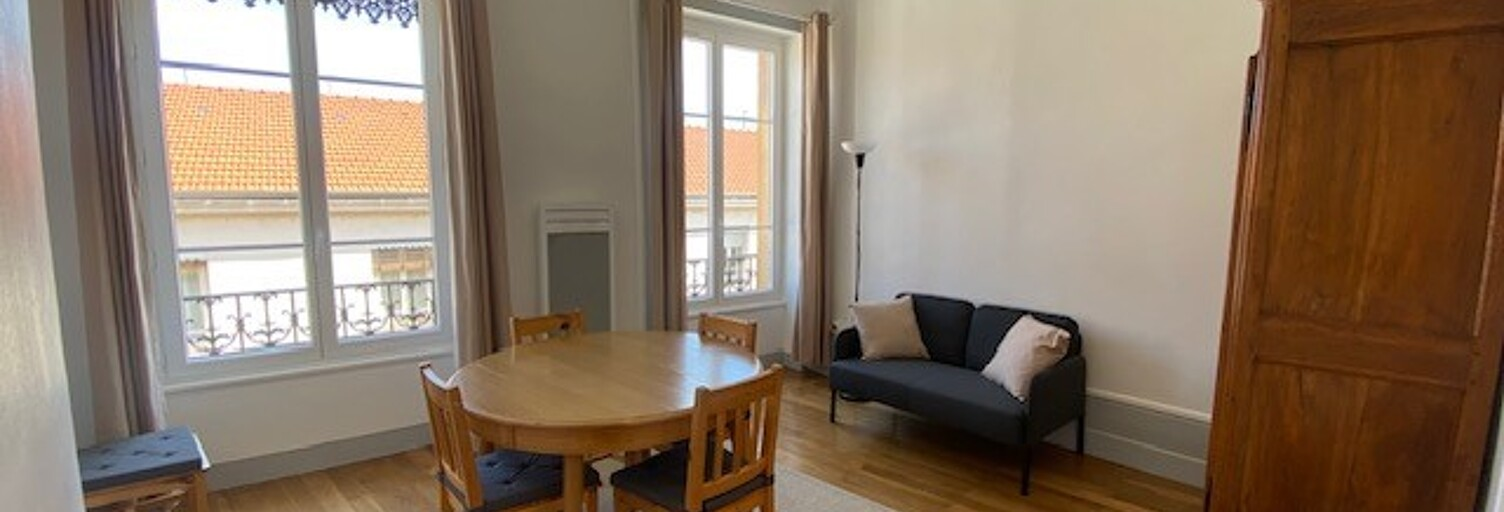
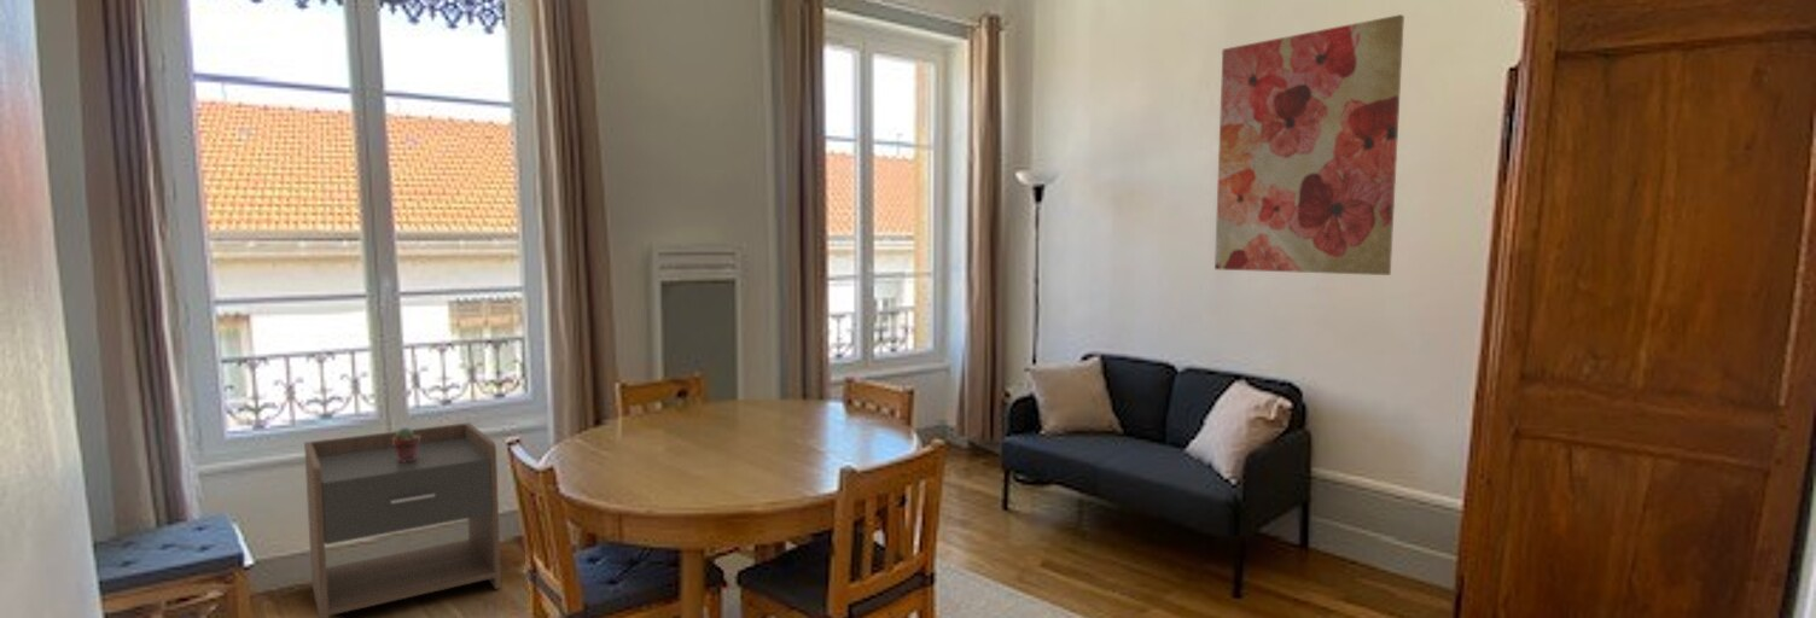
+ potted succulent (406, 443)
+ nightstand (403, 515)
+ wall art (1300, 153)
